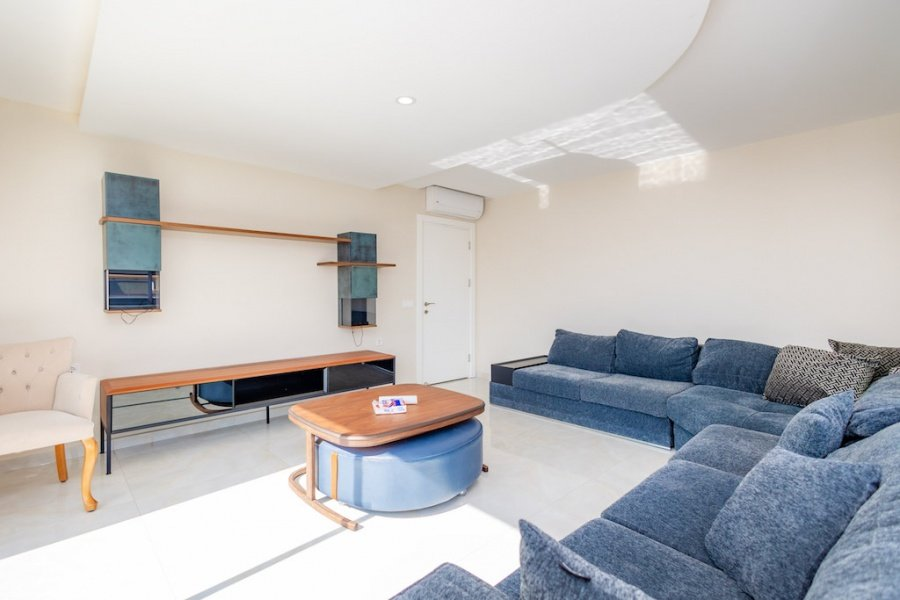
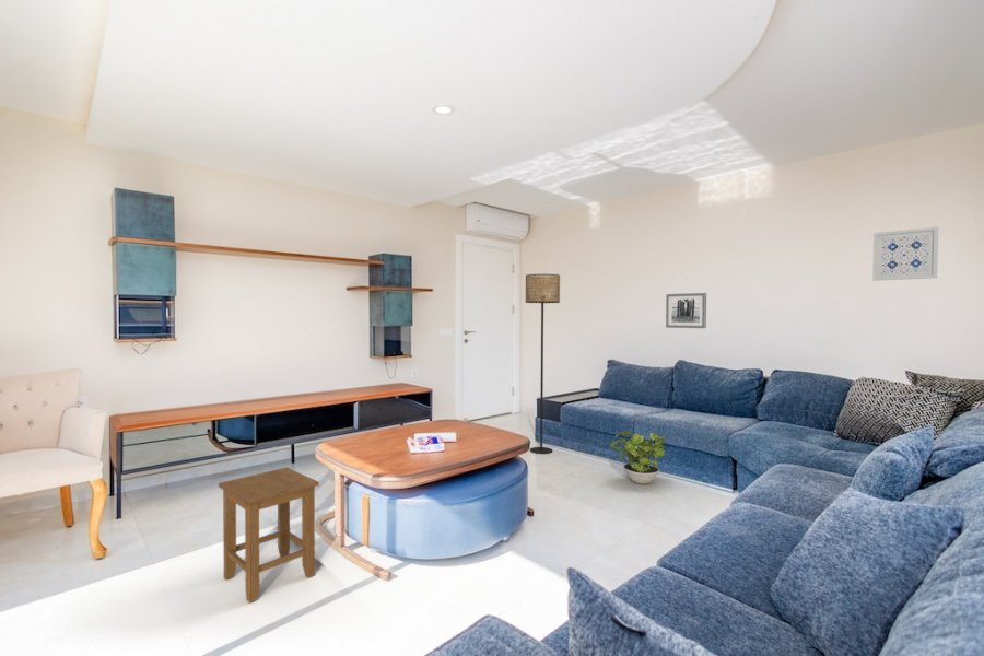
+ stool (270, 534)
+ wall art (686, 311)
+ wall art (904, 255)
+ potted plant (637, 455)
+ floor lamp (541, 363)
